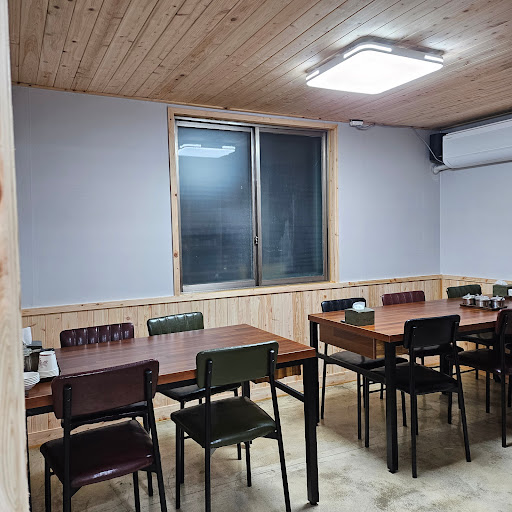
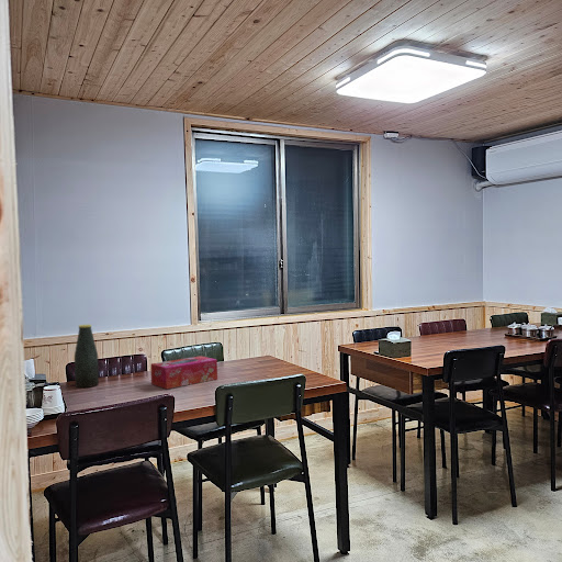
+ tissue box (184, 371)
+ bottle (86, 355)
